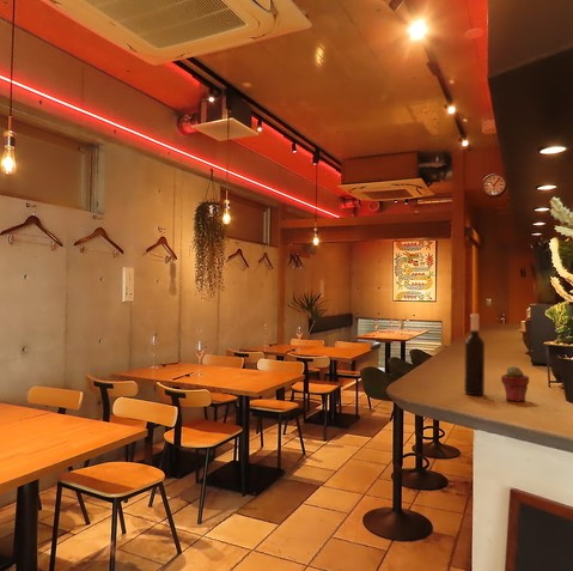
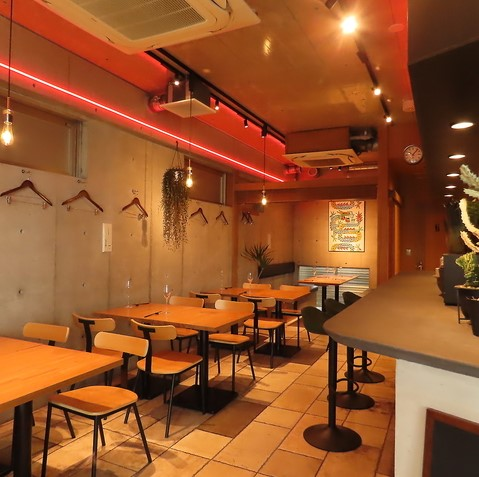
- wine bottle (474, 353)
- potted succulent (514, 382)
